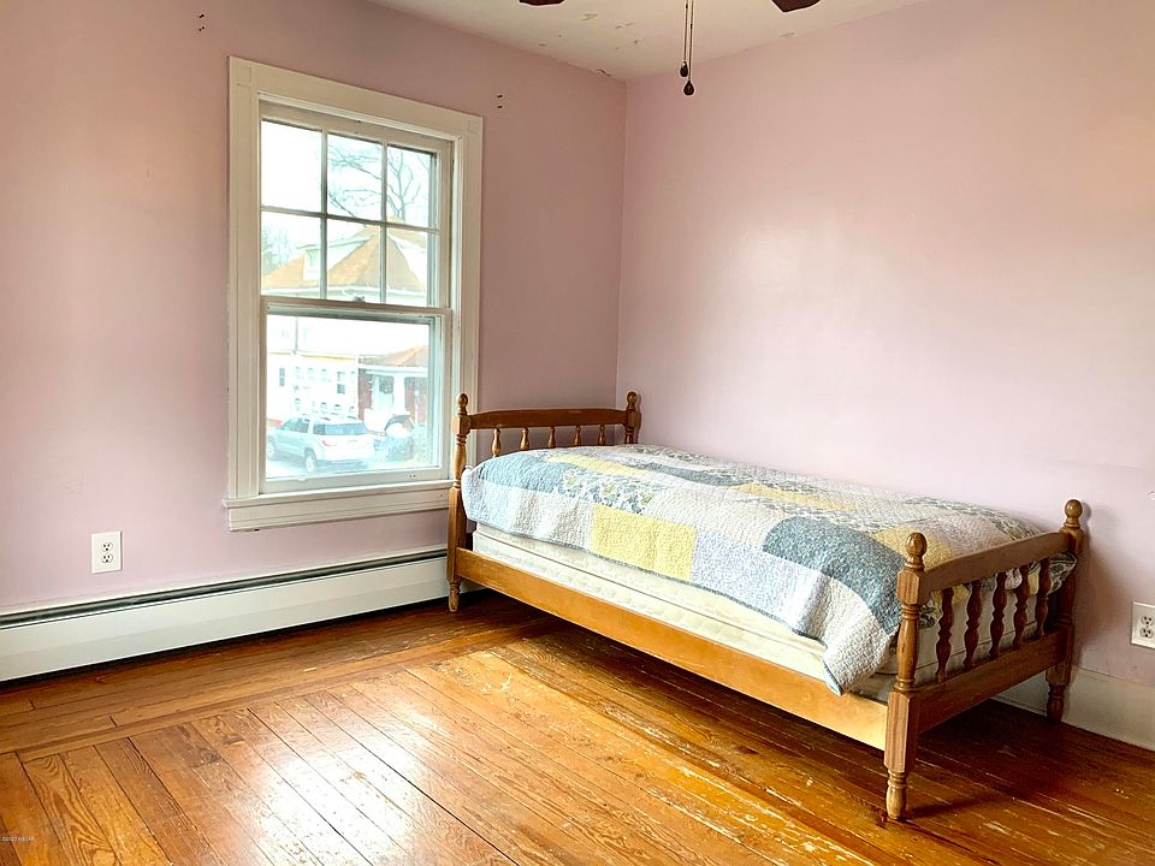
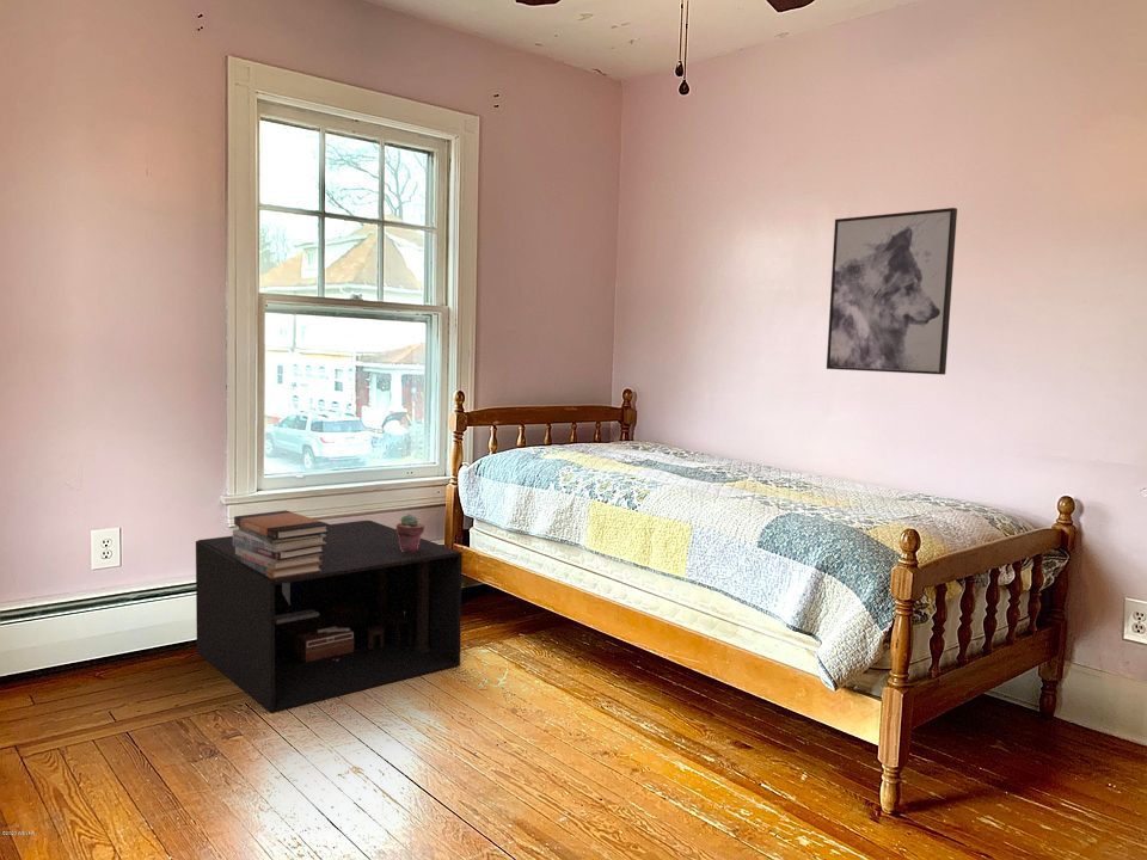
+ wall art (888, 293)
+ potted succulent (410, 532)
+ book stack (280, 542)
+ nightstand (326, 602)
